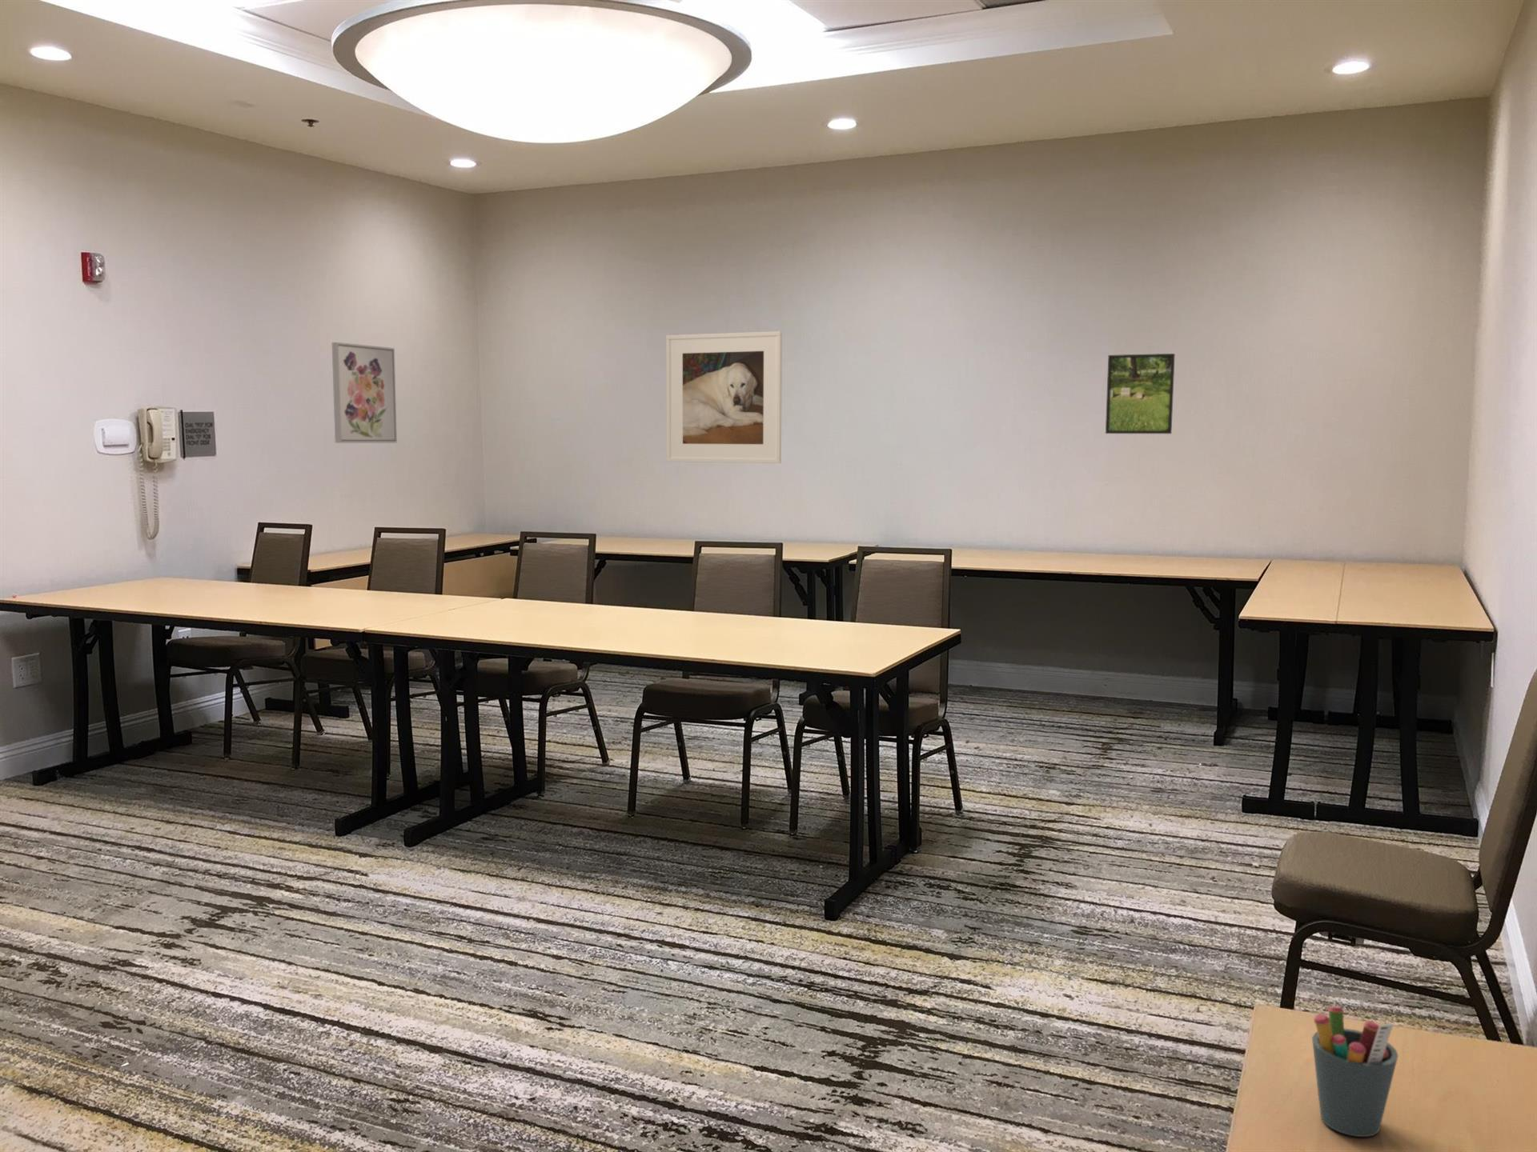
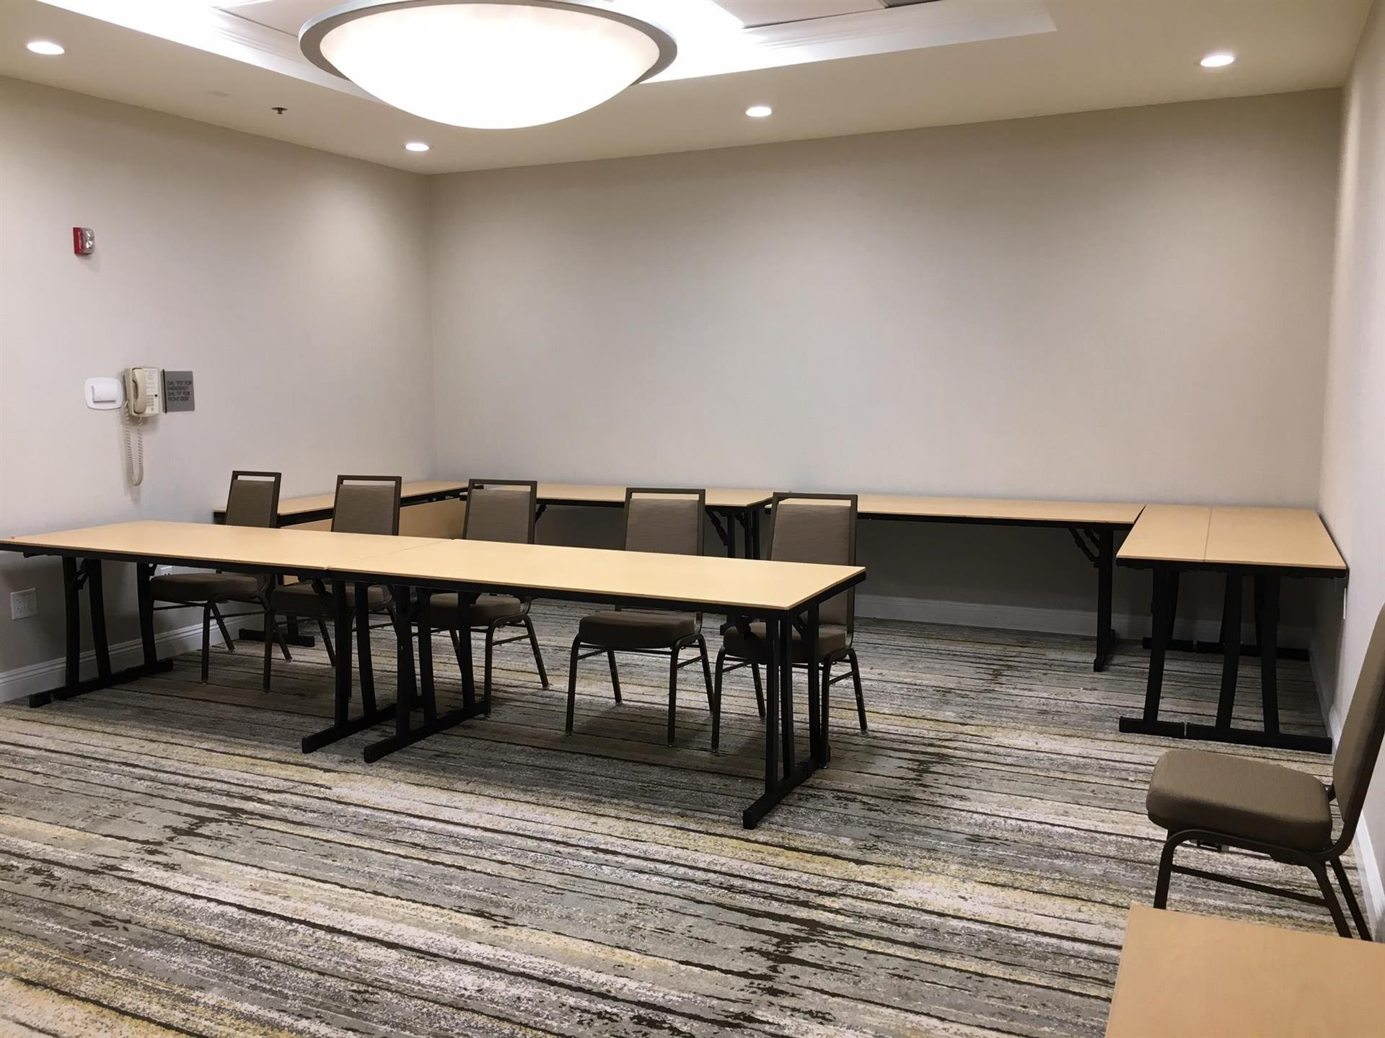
- wall art (365, 393)
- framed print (1139, 393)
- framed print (723, 398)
- pen holder (1352, 1064)
